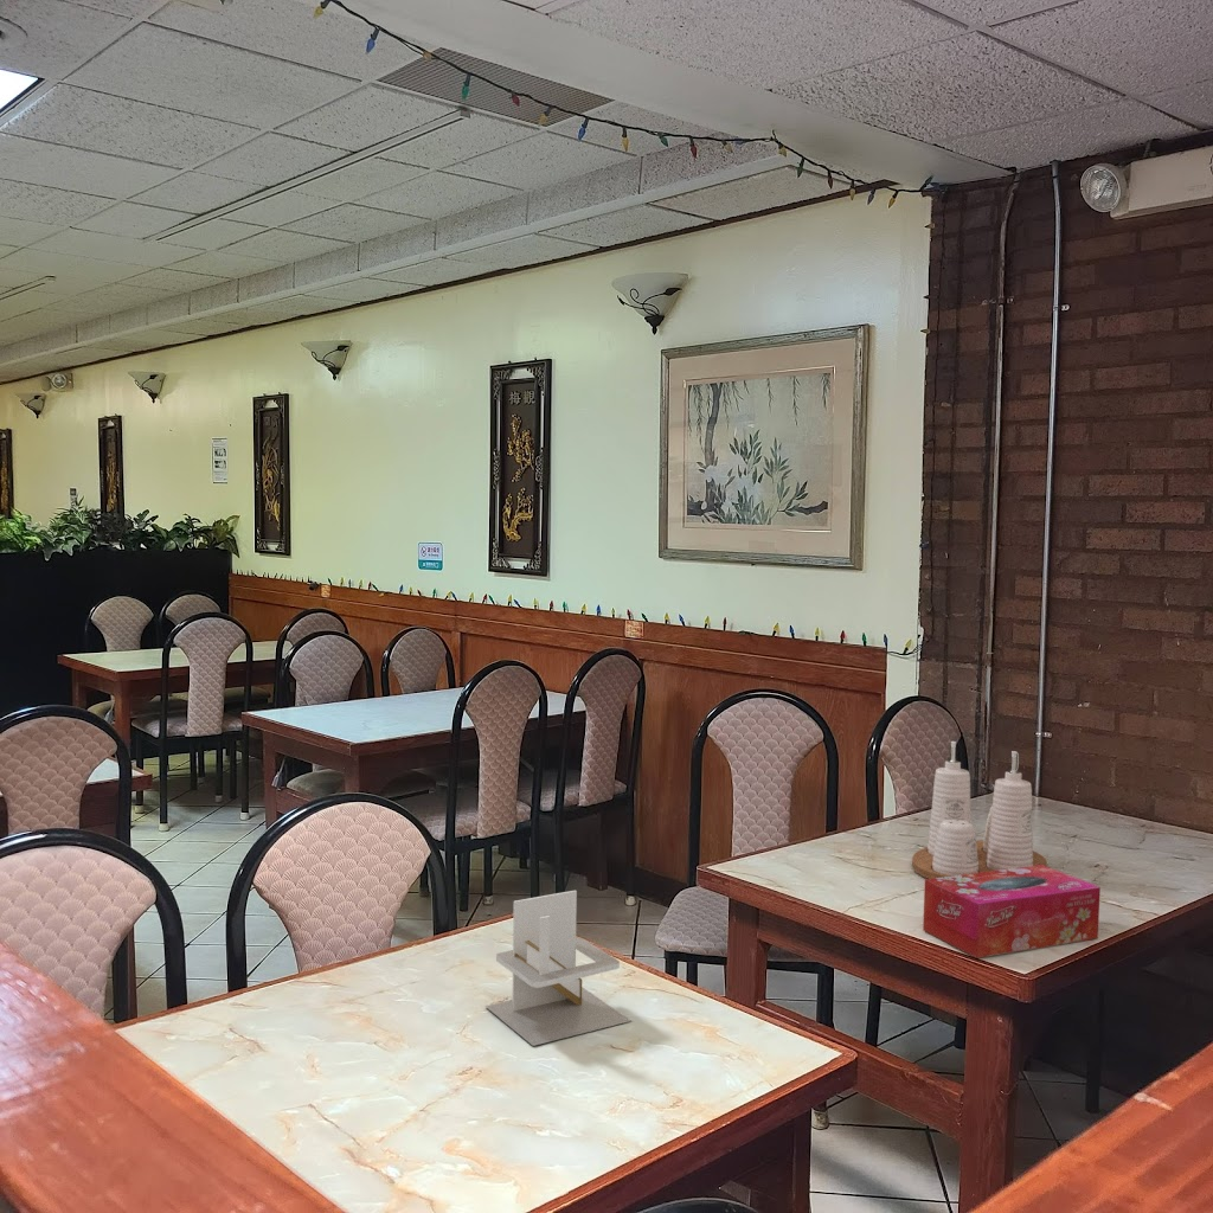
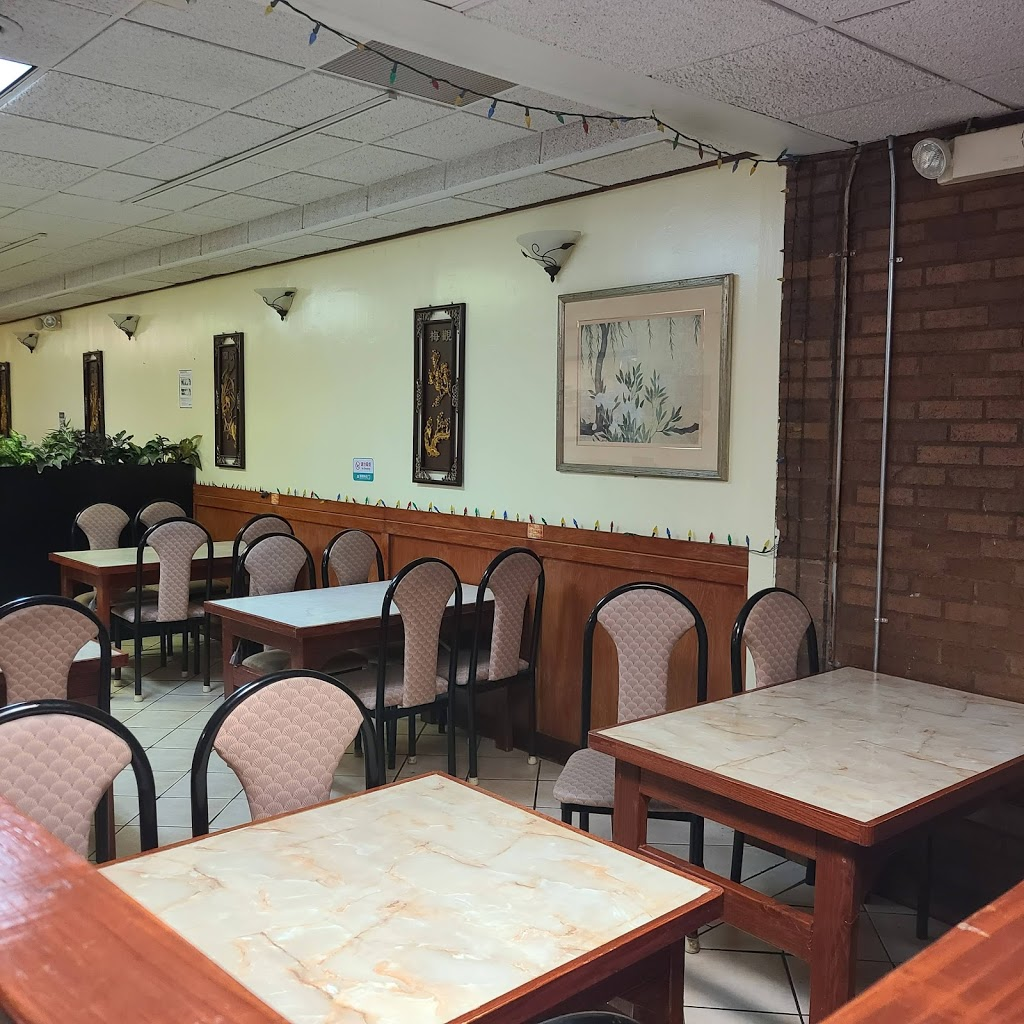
- condiment set (990, 808)
- tissue box (1010, 909)
- napkin holder (558, 958)
